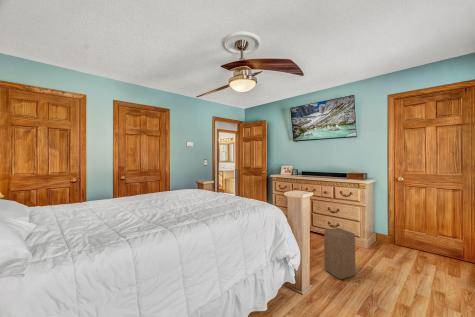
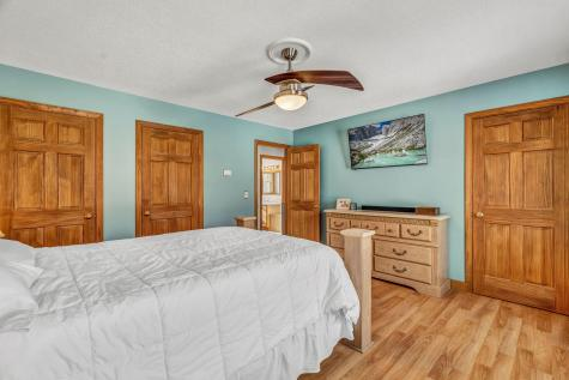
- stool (339, 252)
